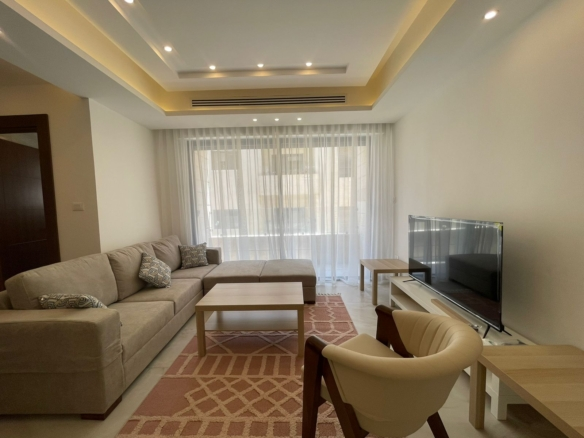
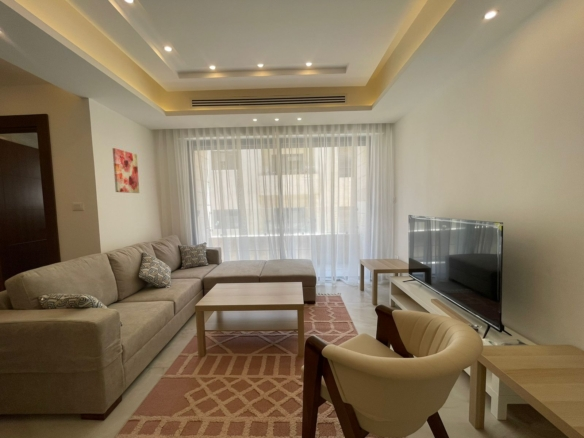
+ wall art (126, 172)
